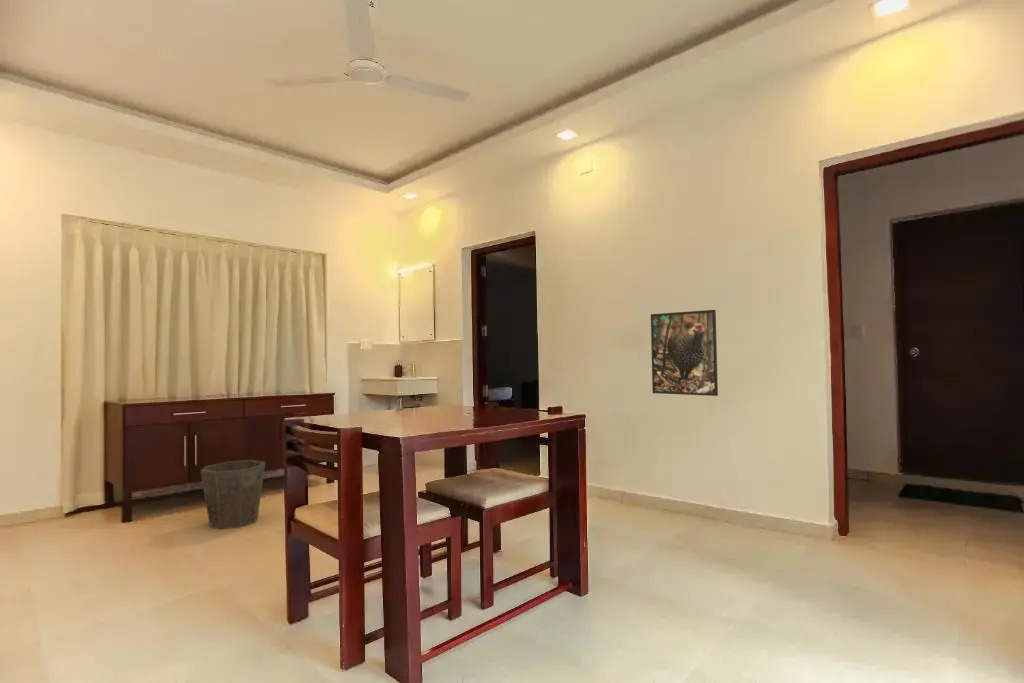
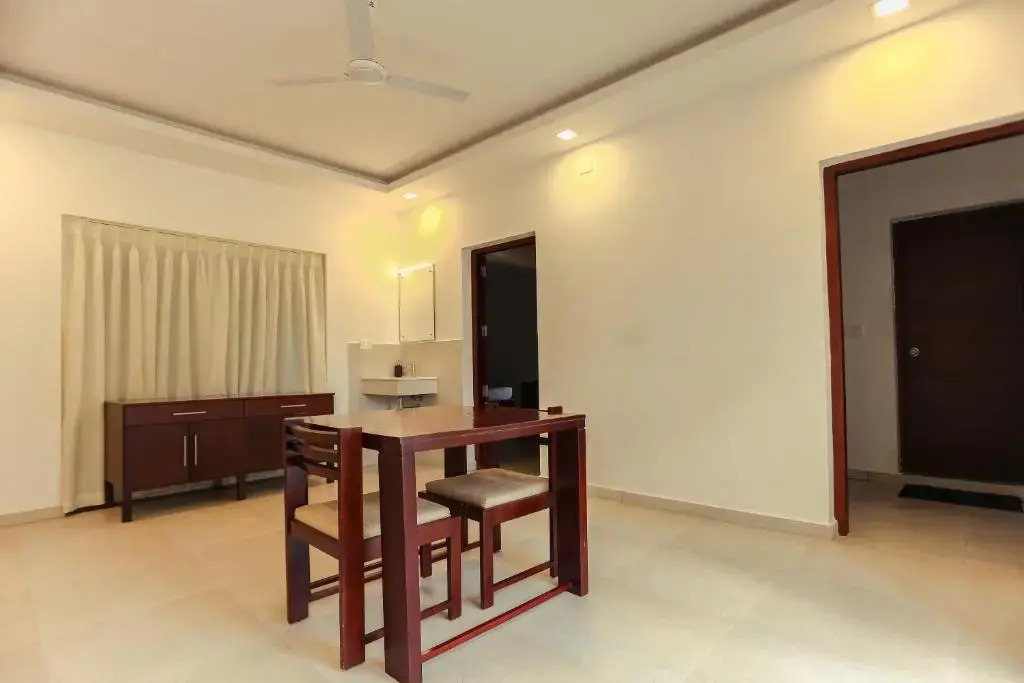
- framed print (682, 353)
- waste bin (234, 494)
